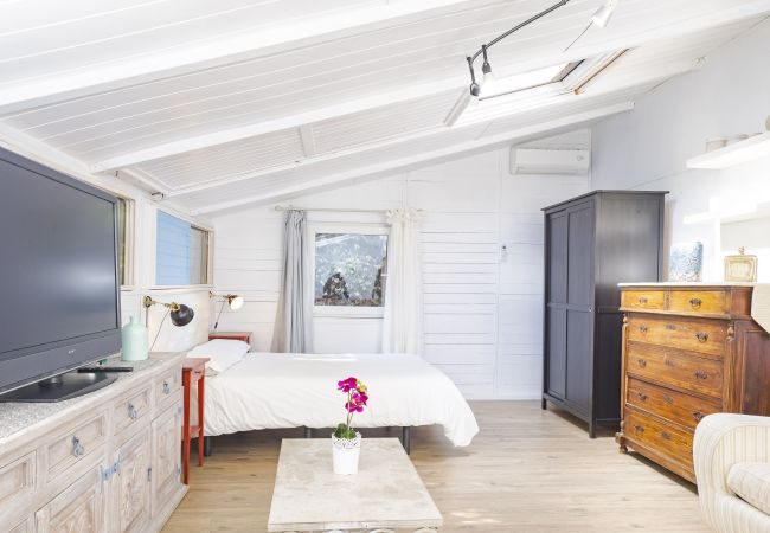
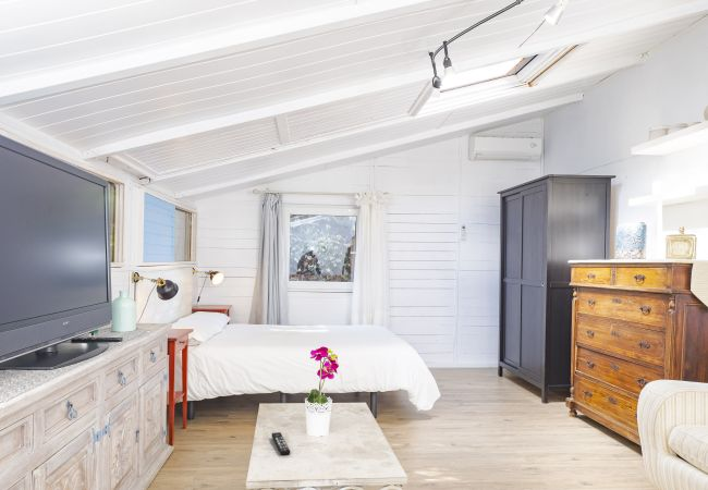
+ remote control (280, 442)
